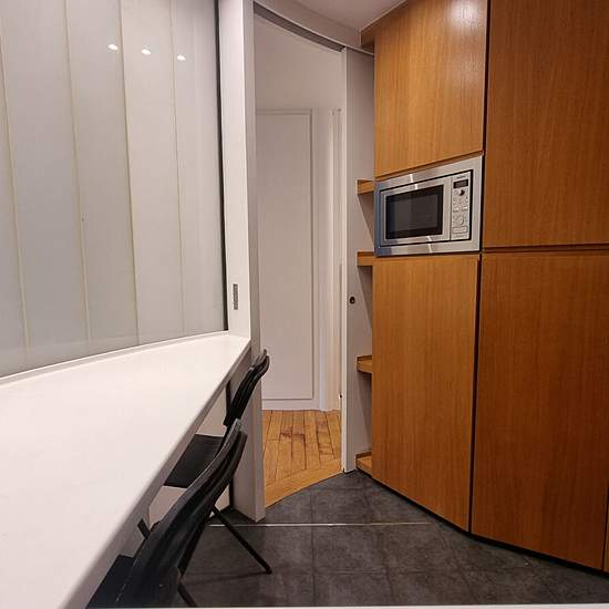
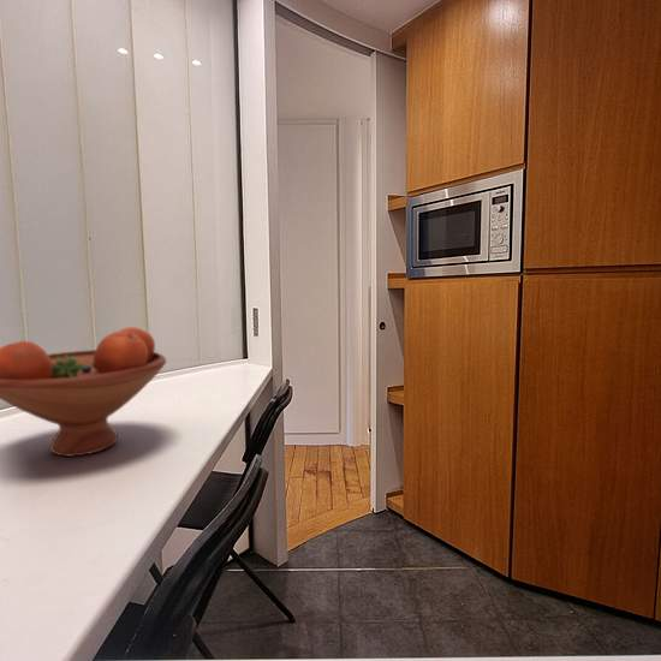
+ fruit bowl (81, 388)
